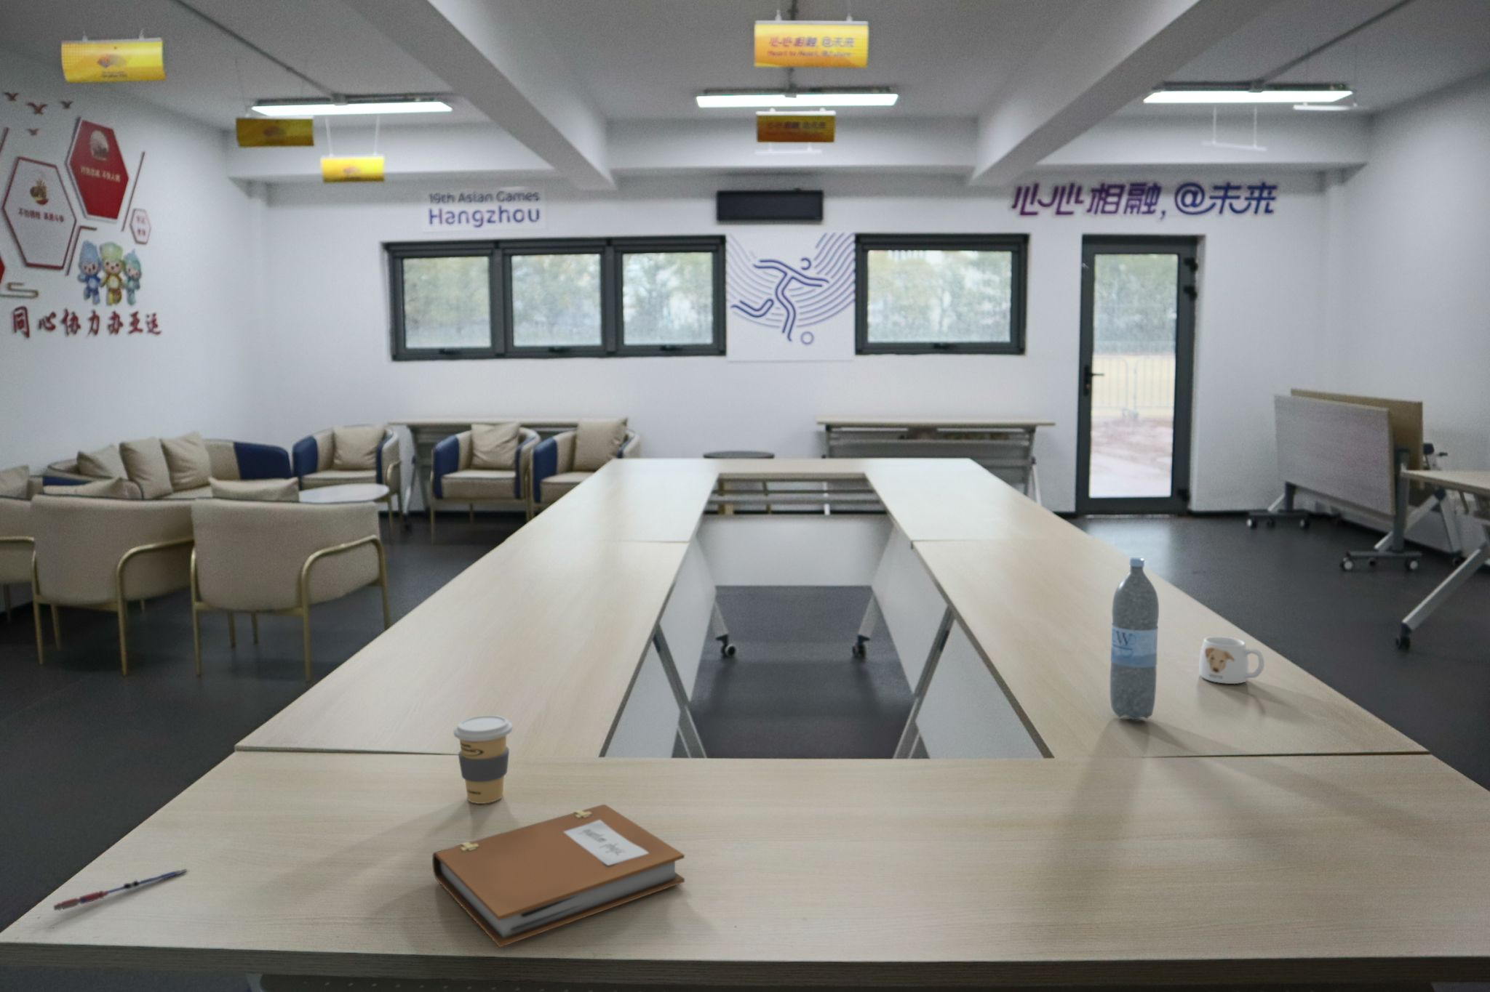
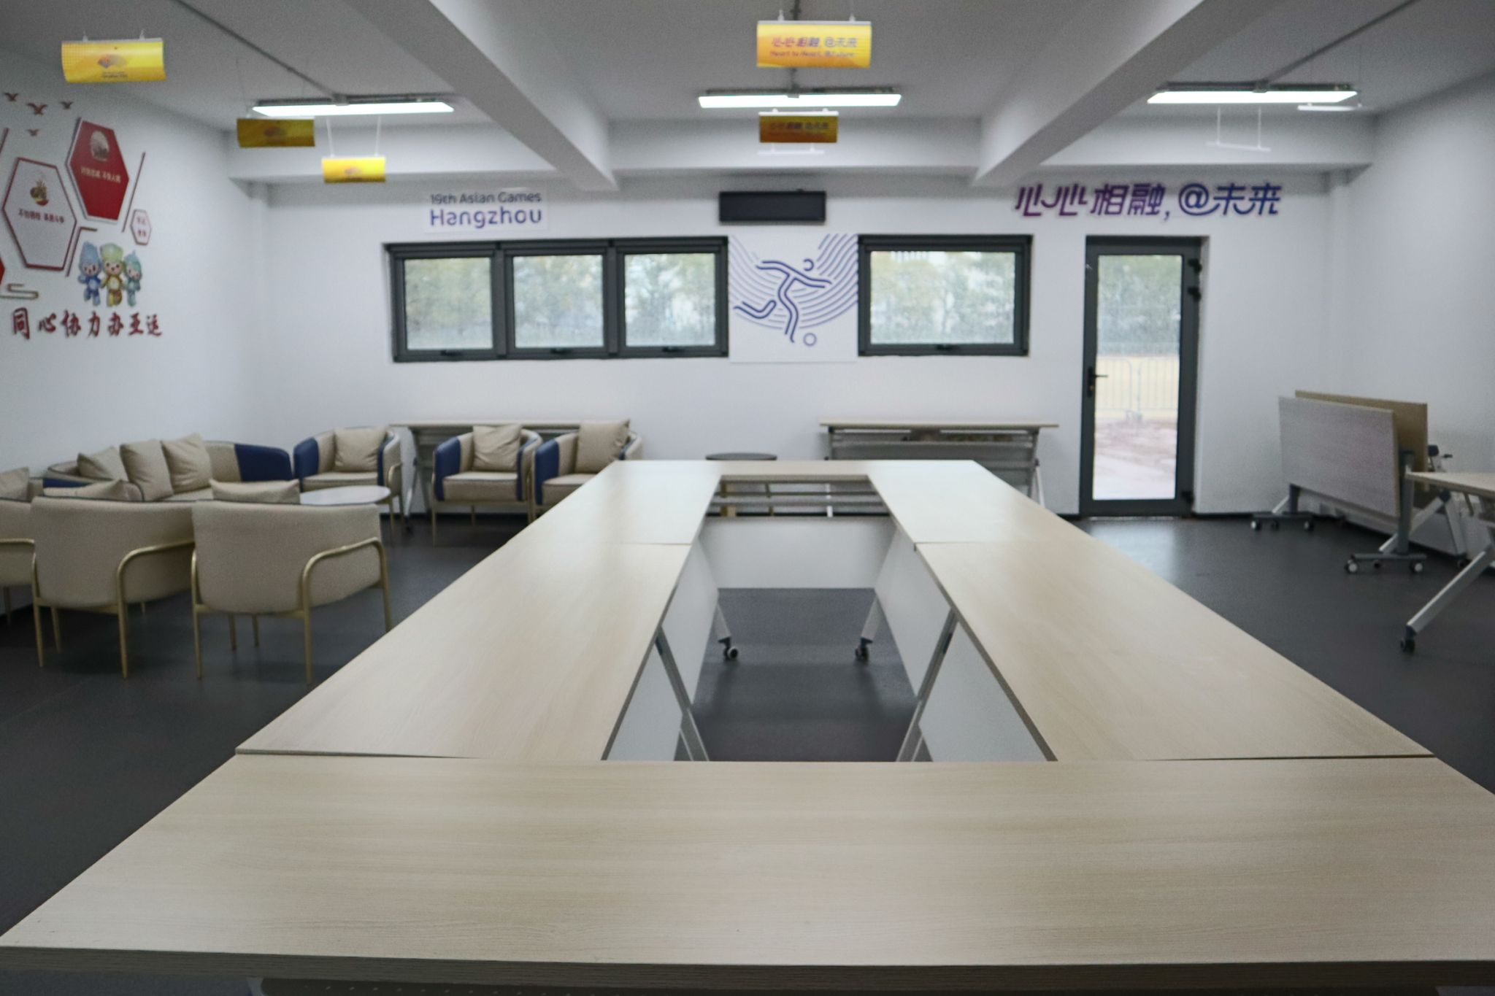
- coffee cup (484, 760)
- mug (1232, 661)
- water bottle (1134, 638)
- notebook (561, 864)
- pen (122, 887)
